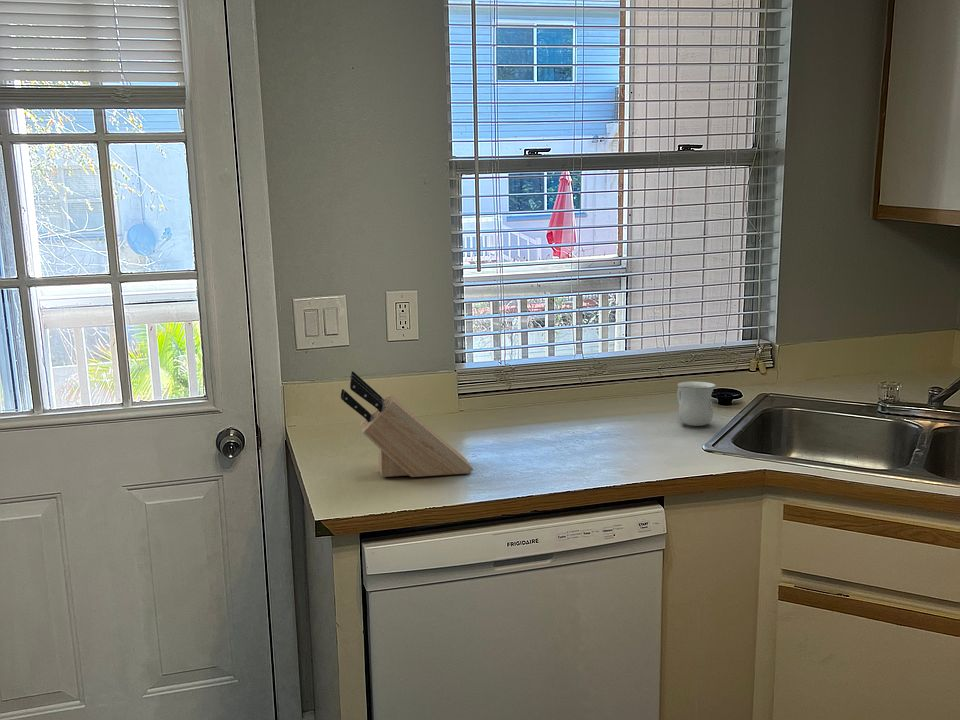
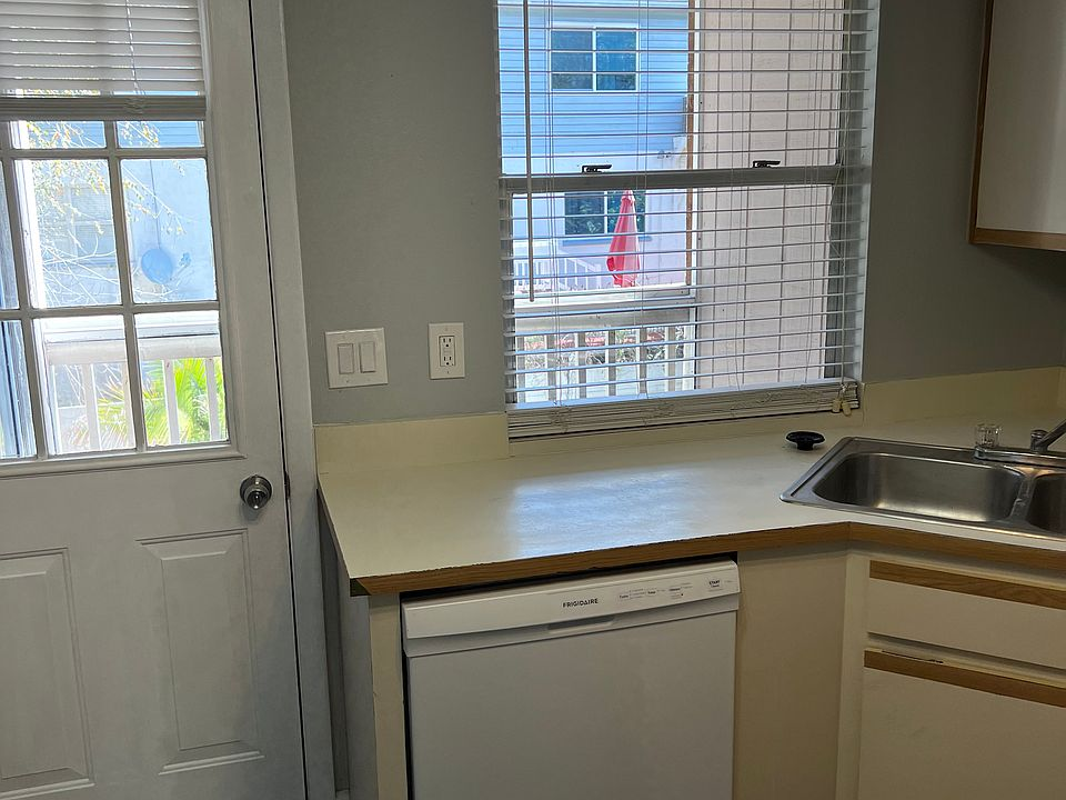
- mug (691, 402)
- knife block (406, 422)
